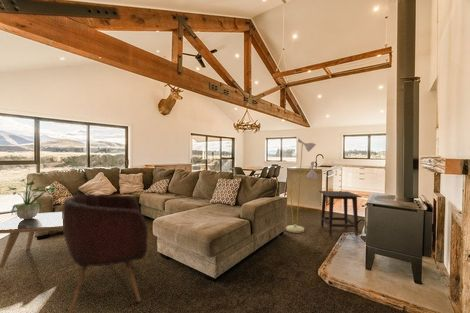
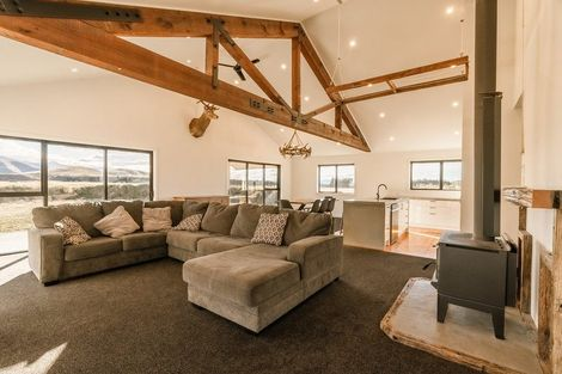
- armchair (116, 241)
- potted plant (38, 194)
- floor lamp (299, 184)
- side table (338, 217)
- coffee table (62, 229)
